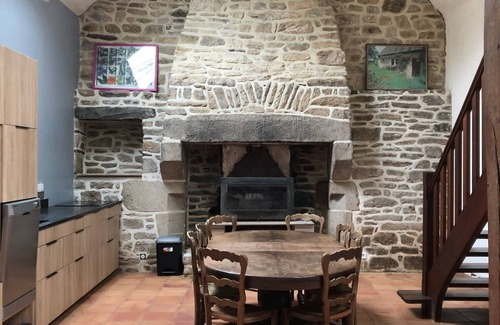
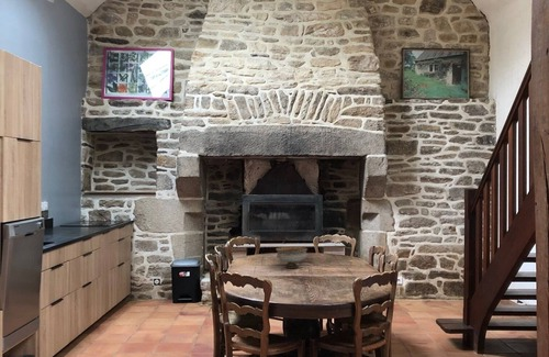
+ bowl (291, 257)
